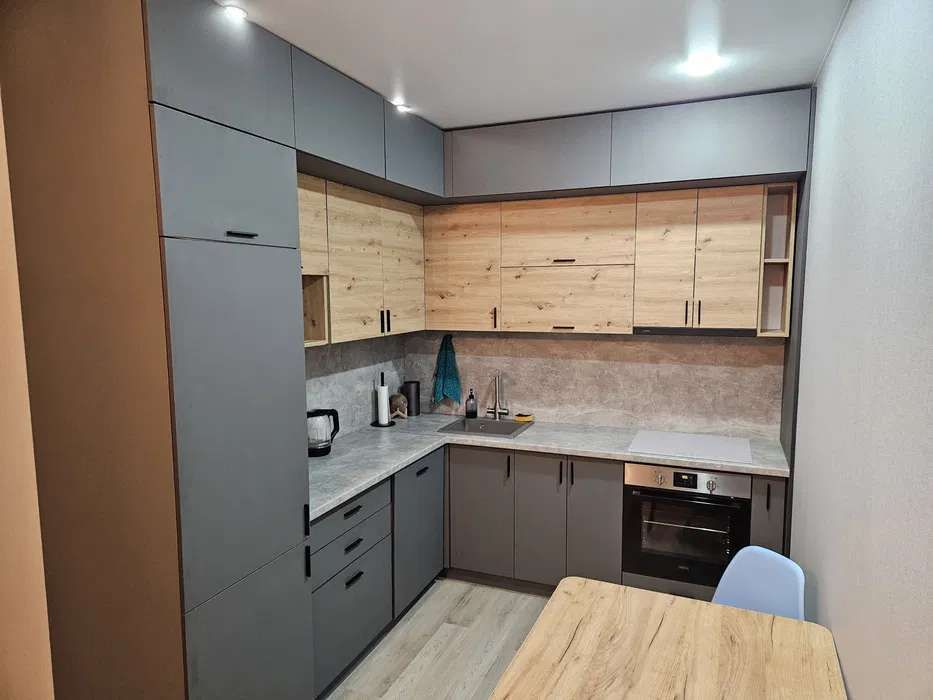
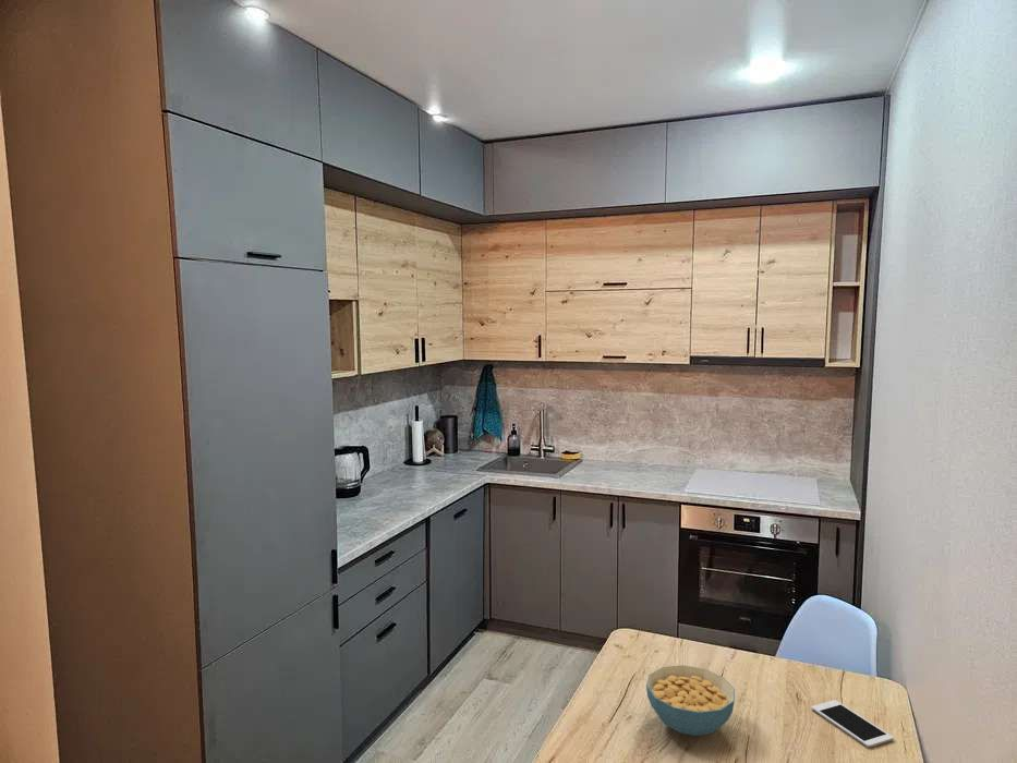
+ cell phone (850, 722)
+ cereal bowl (689, 707)
